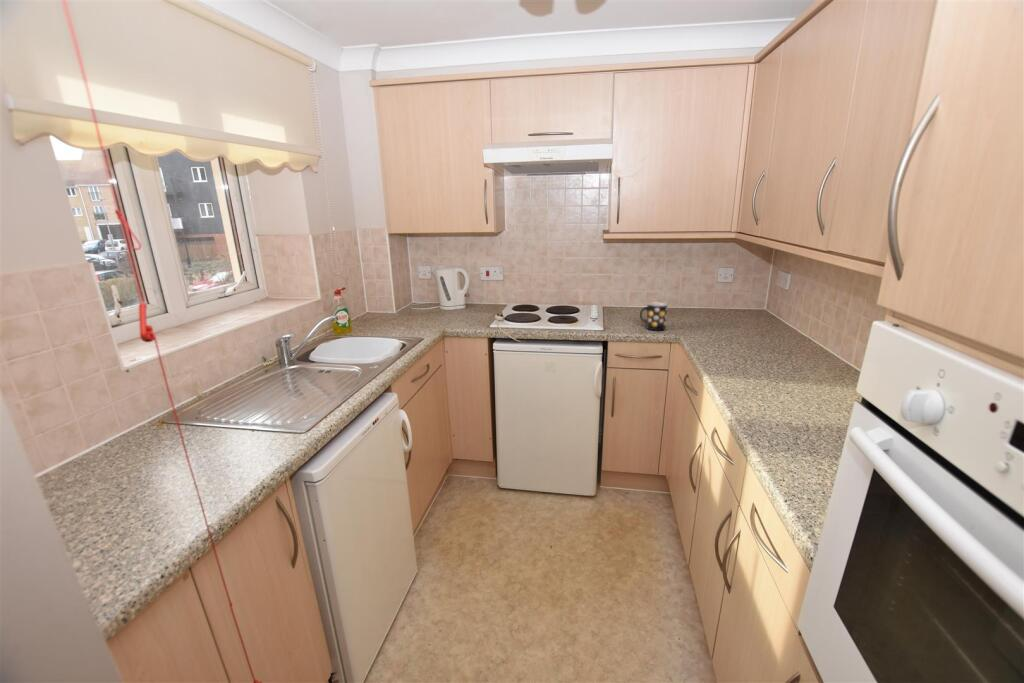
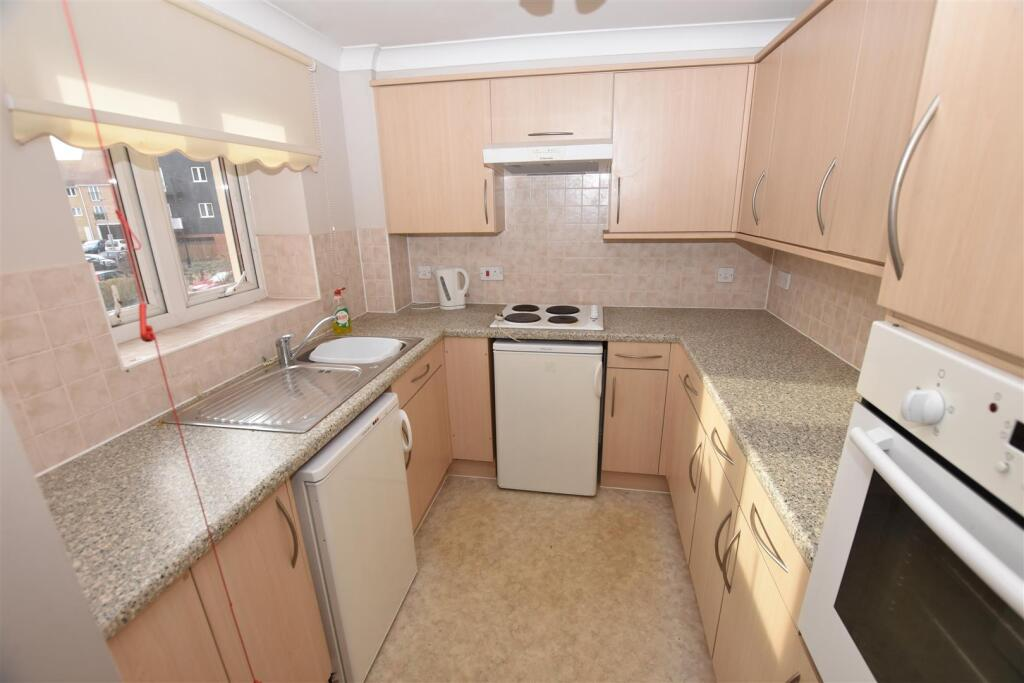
- mug (653, 316)
